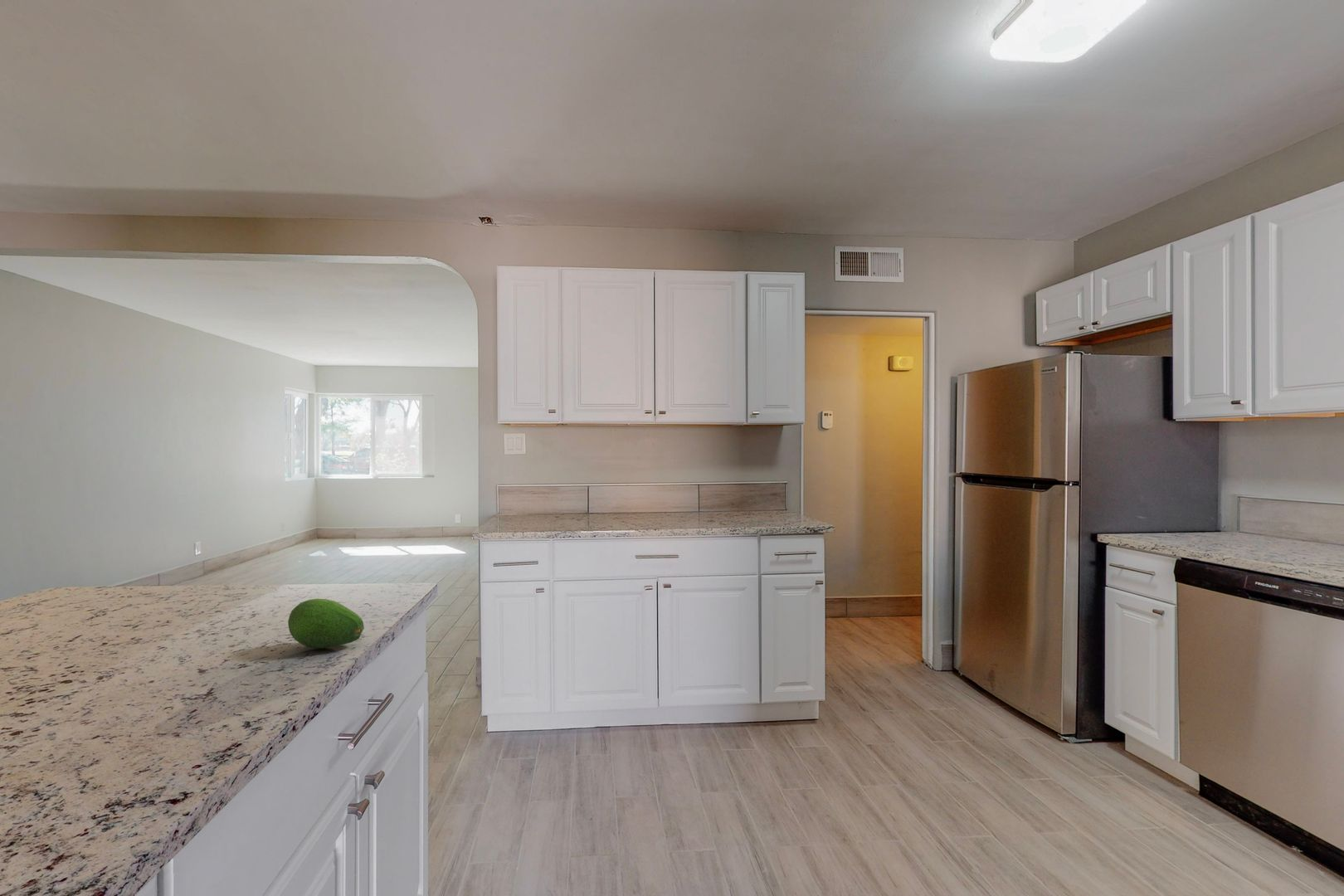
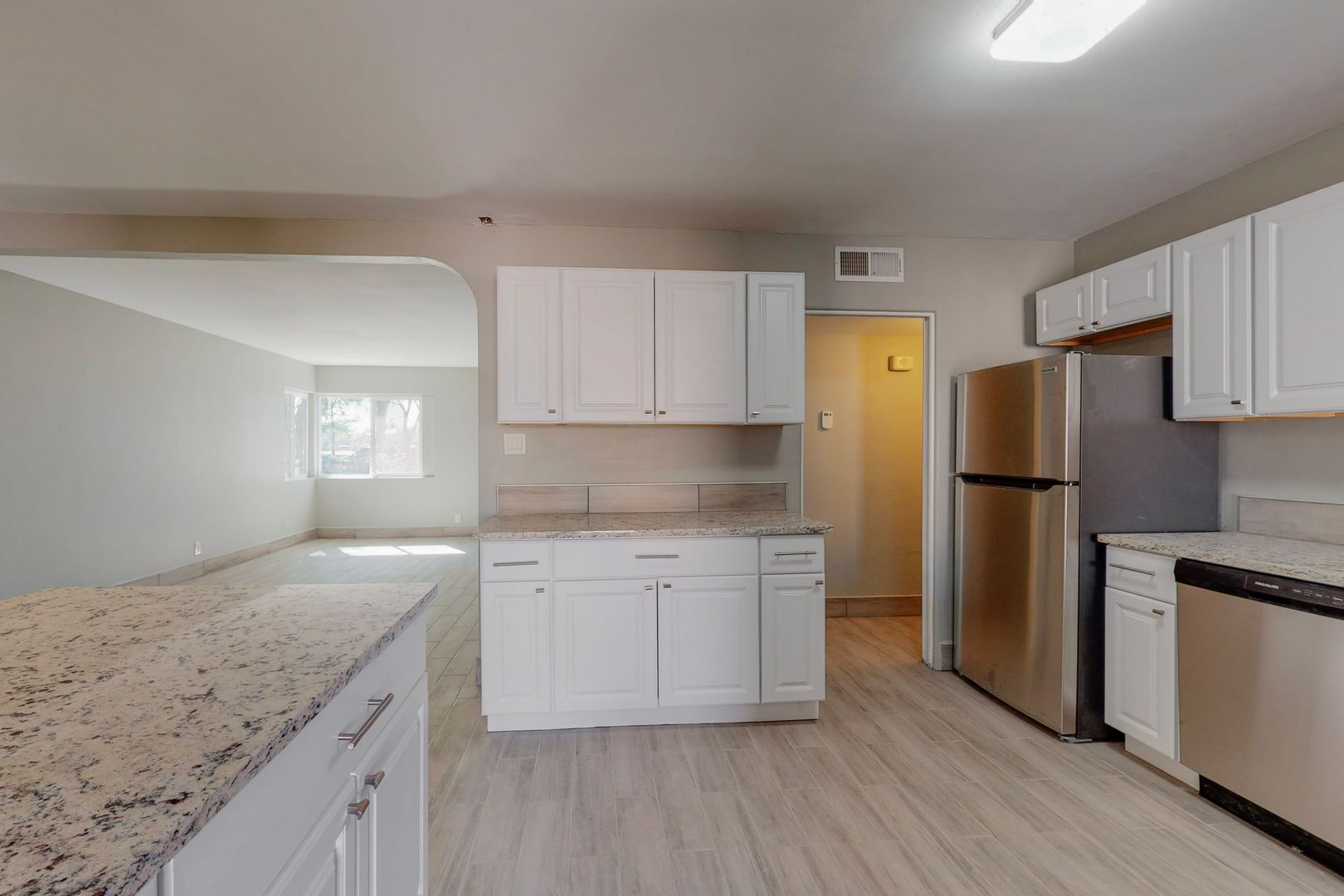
- fruit (326, 622)
